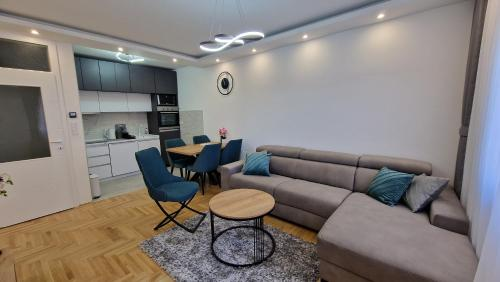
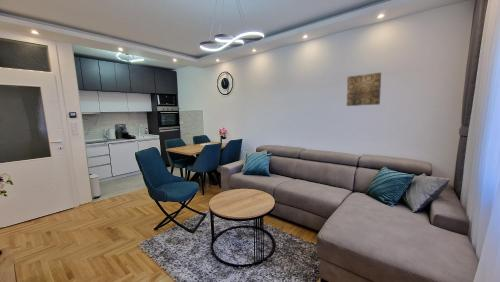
+ wall art (363, 90)
